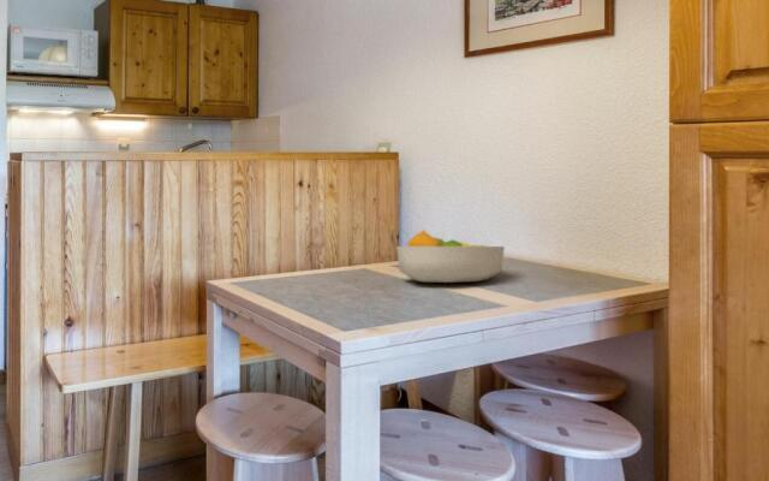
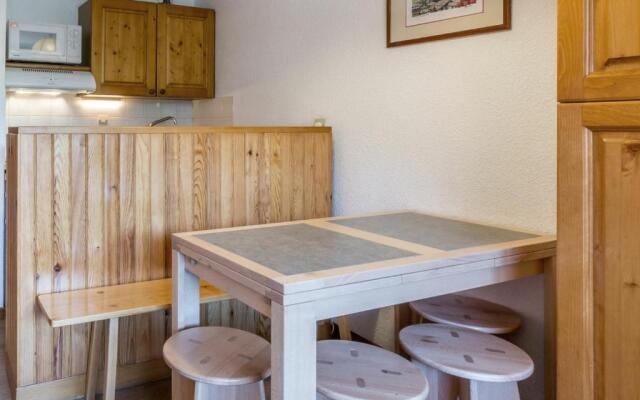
- fruit bowl (451, 255)
